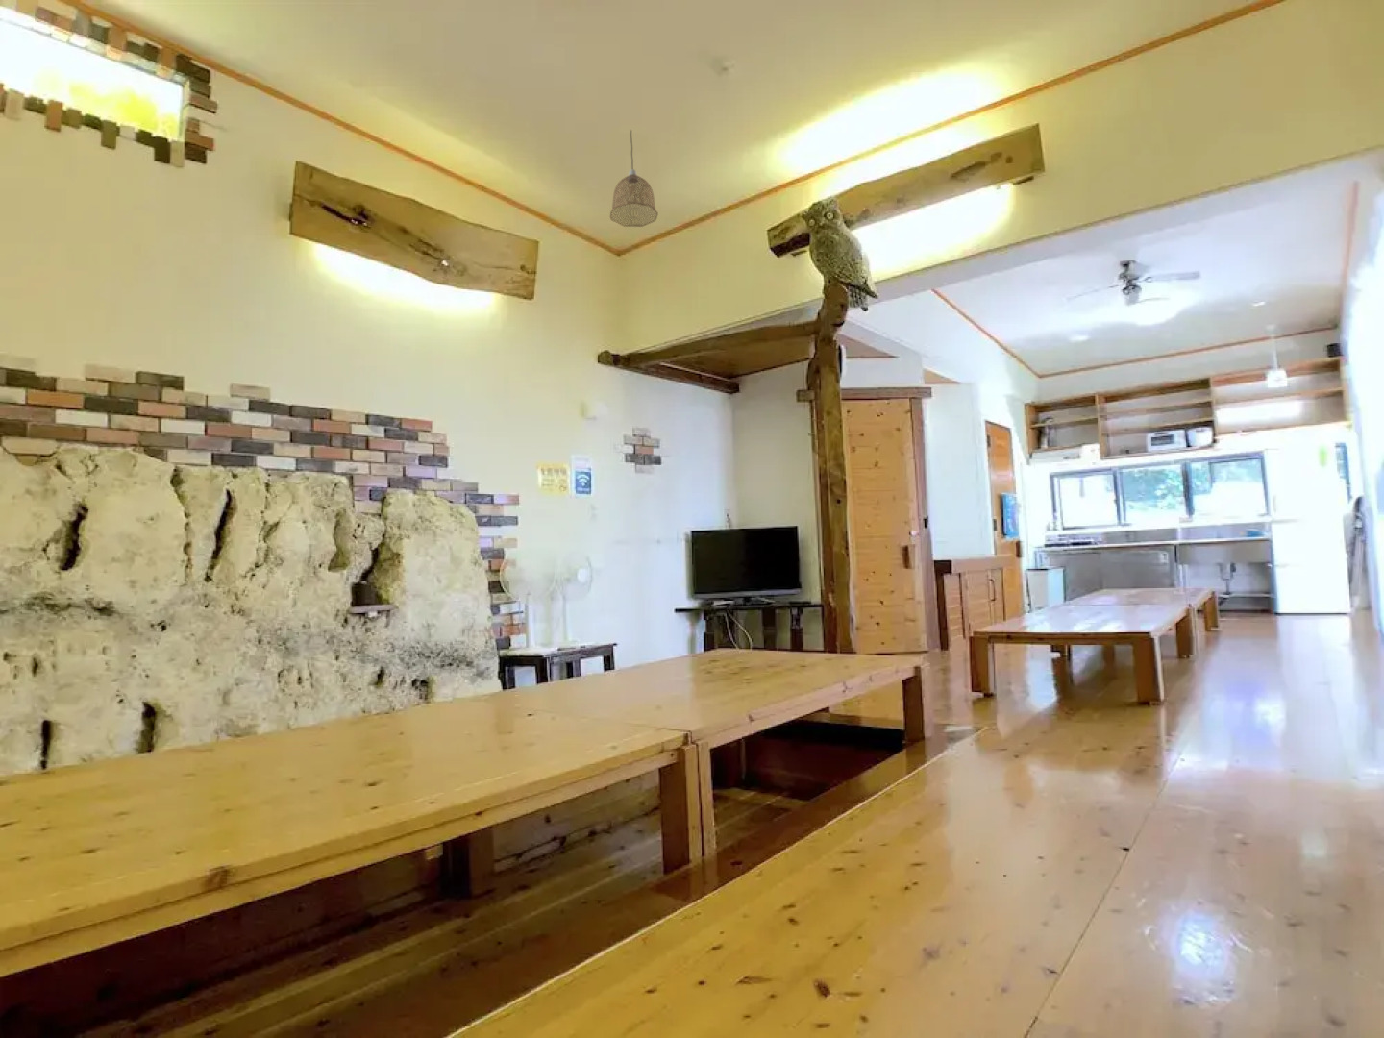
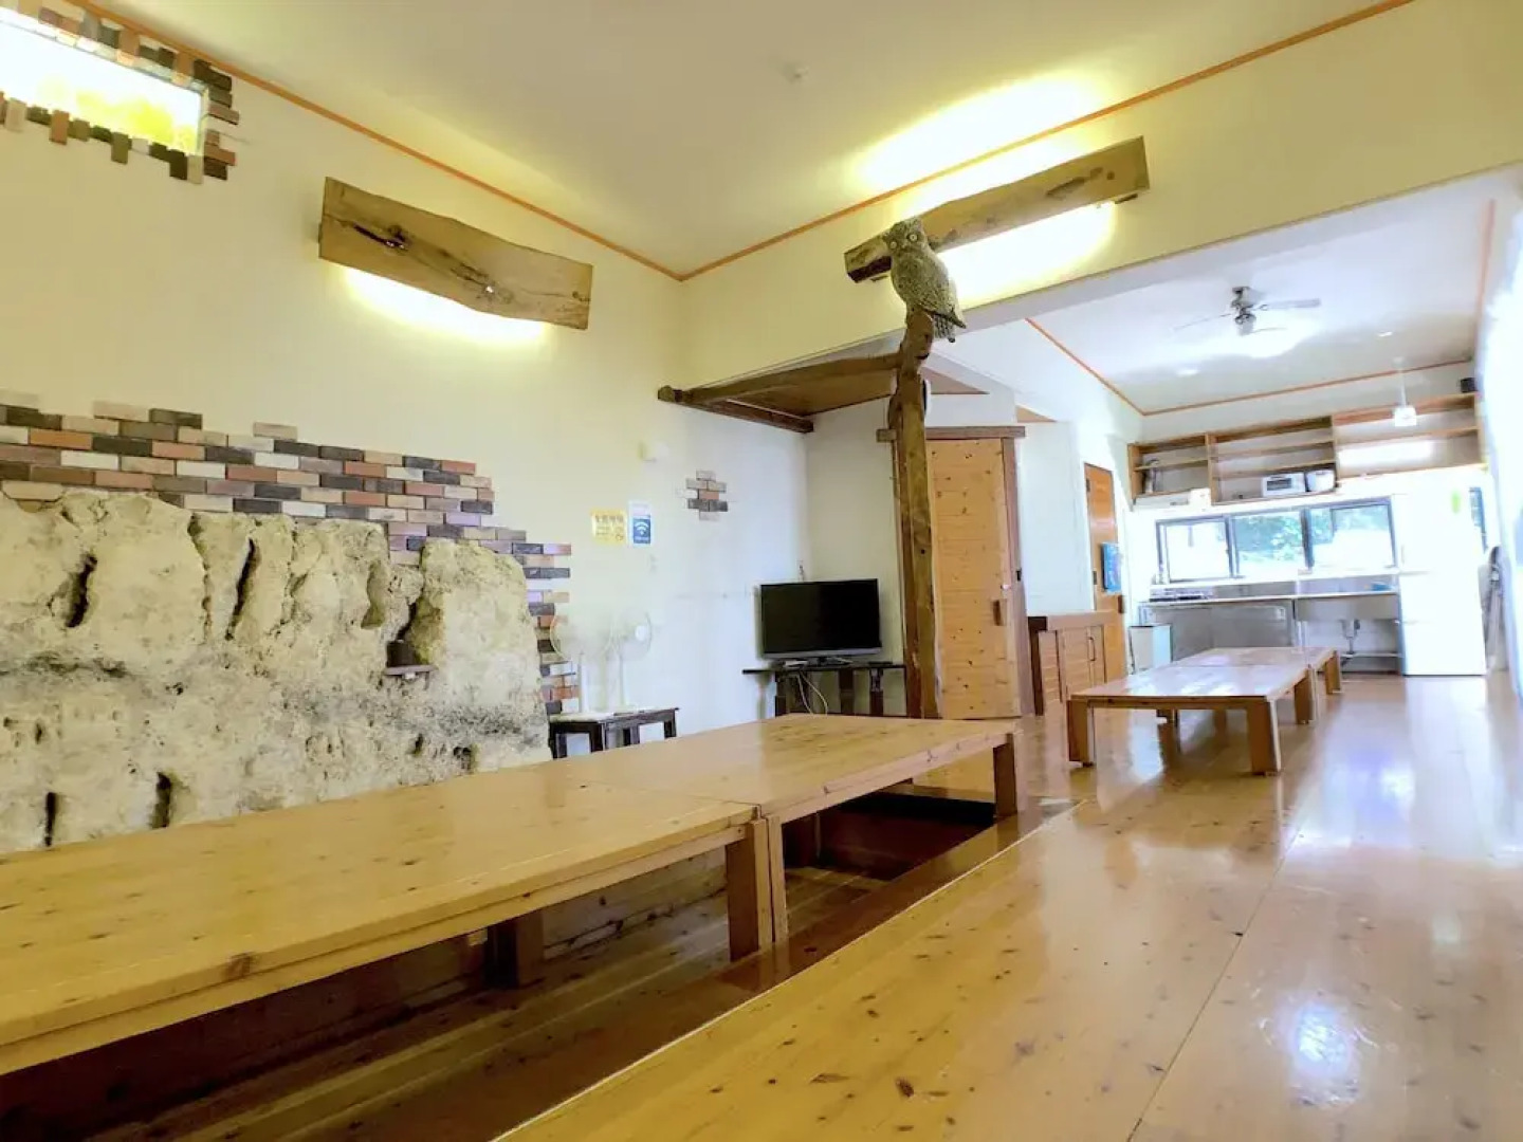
- pendant lamp (632, 173)
